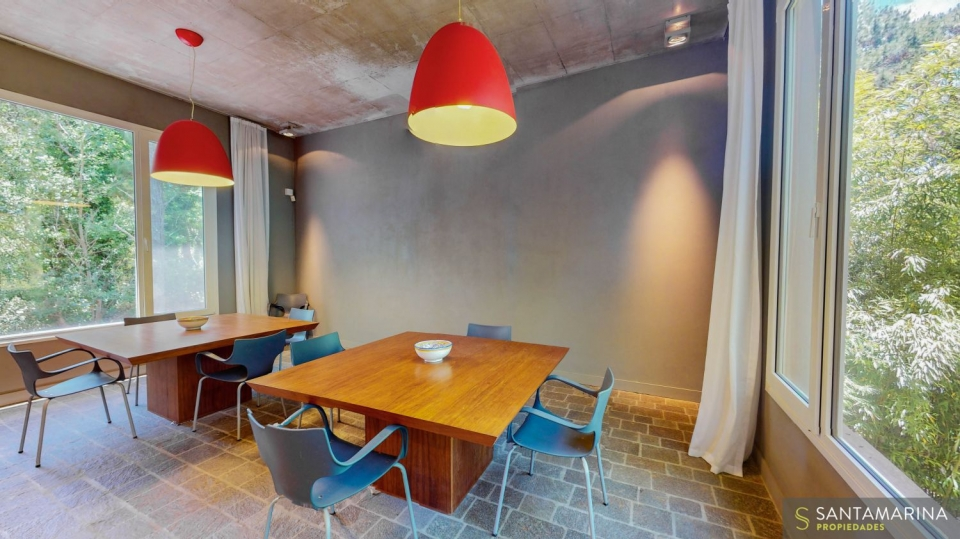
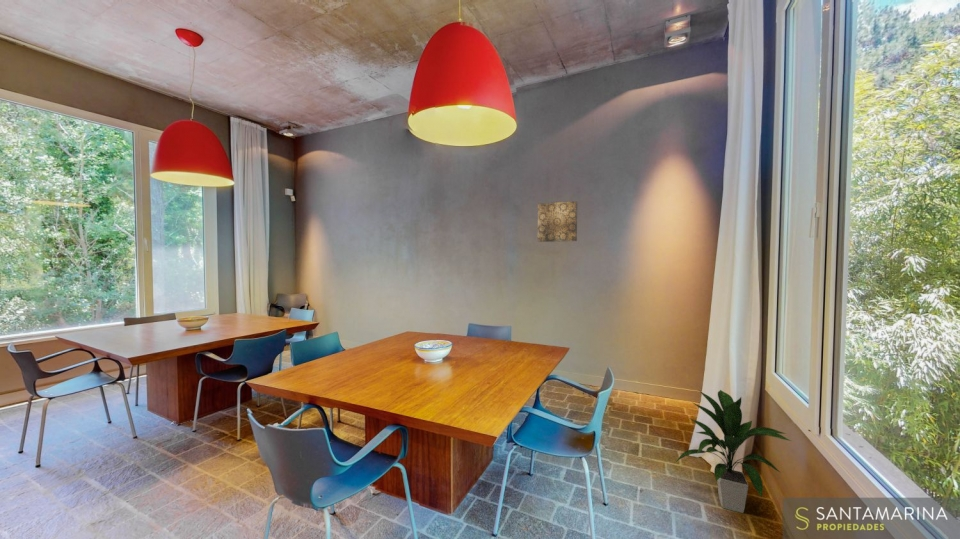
+ wall art (557, 222)
+ indoor plant (727, 446)
